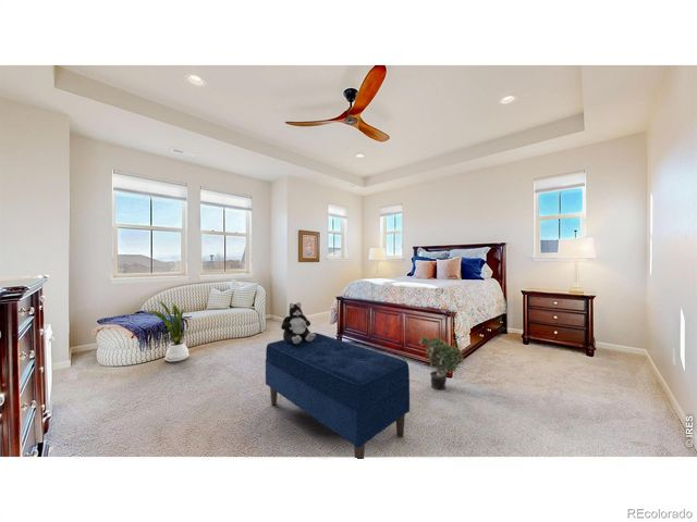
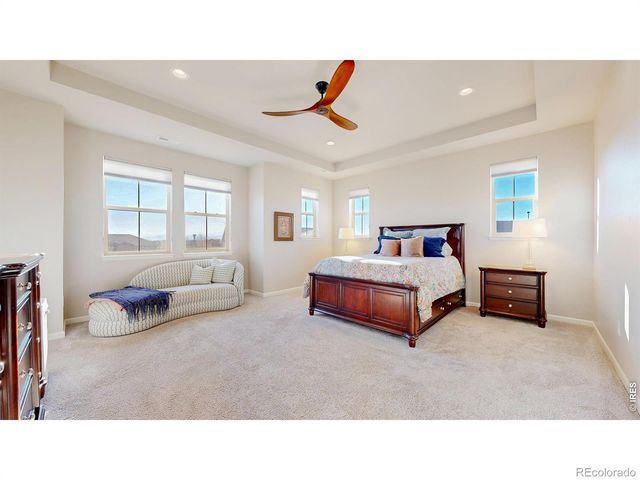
- potted plant (438, 362)
- house plant (174, 328)
- plush toy (296, 322)
- bench (330, 384)
